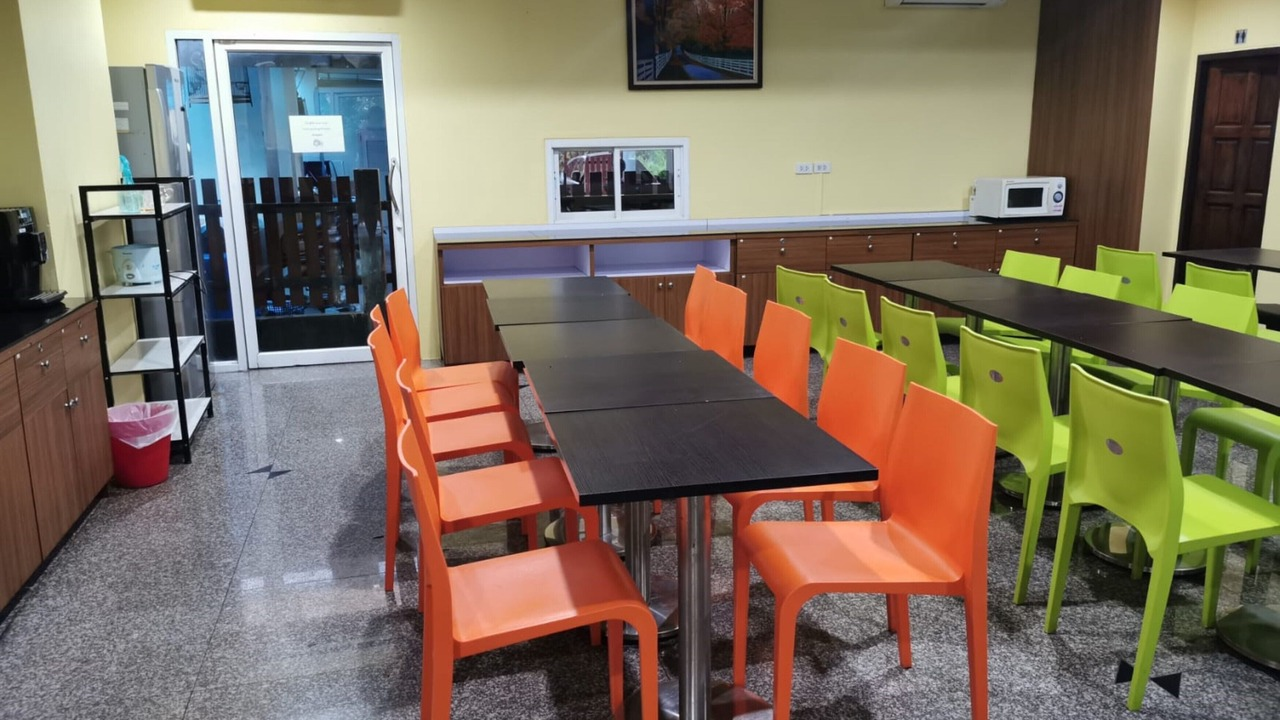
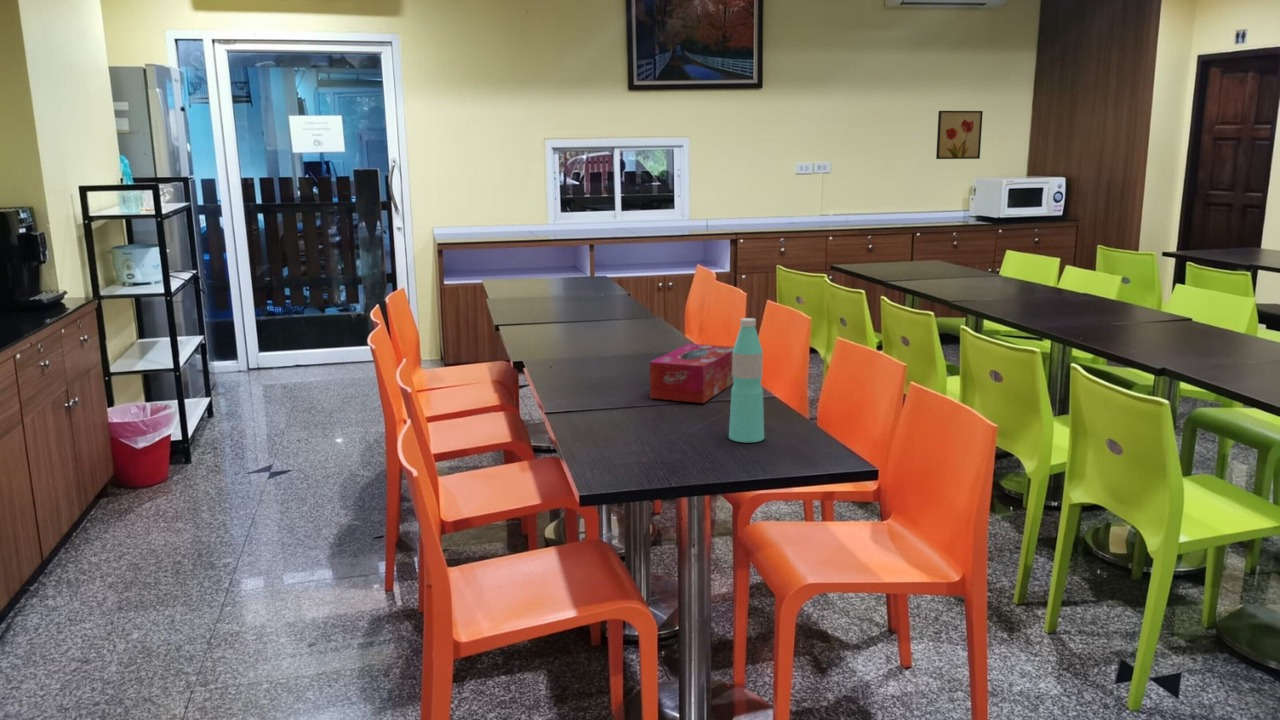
+ wall art (958, 135)
+ tissue box (695, 371)
+ water bottle (747, 379)
